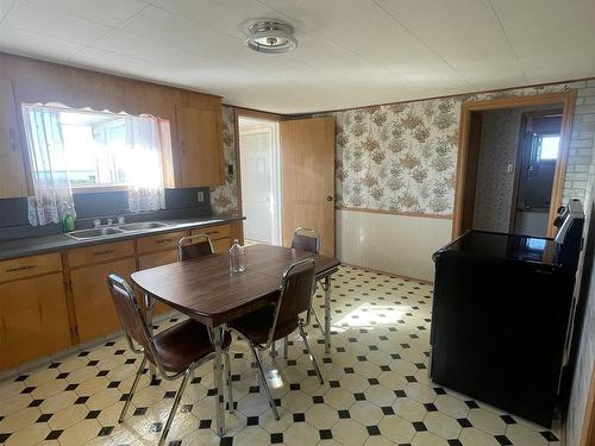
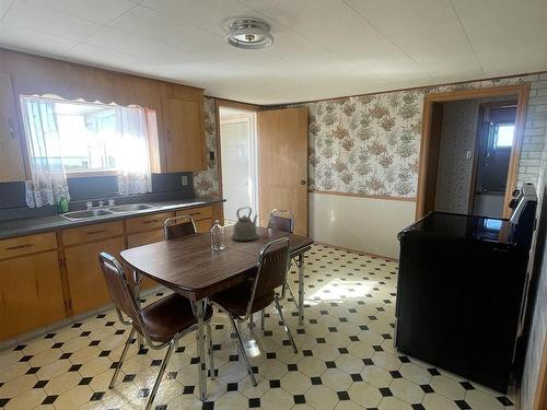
+ kettle (245, 222)
